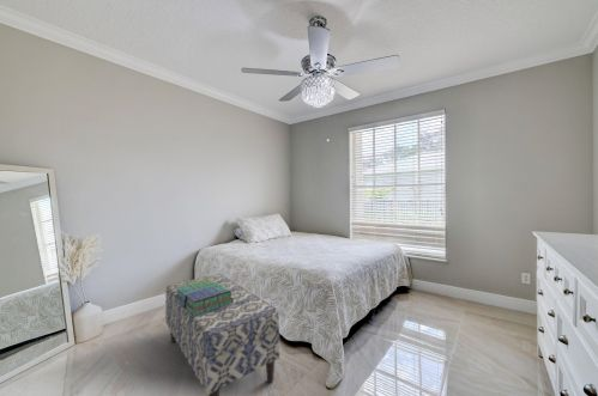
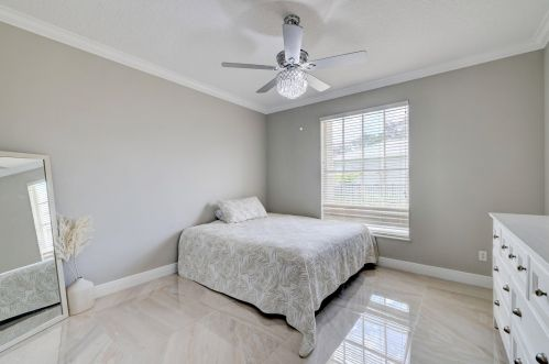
- stack of books (203, 294)
- bench (216, 327)
